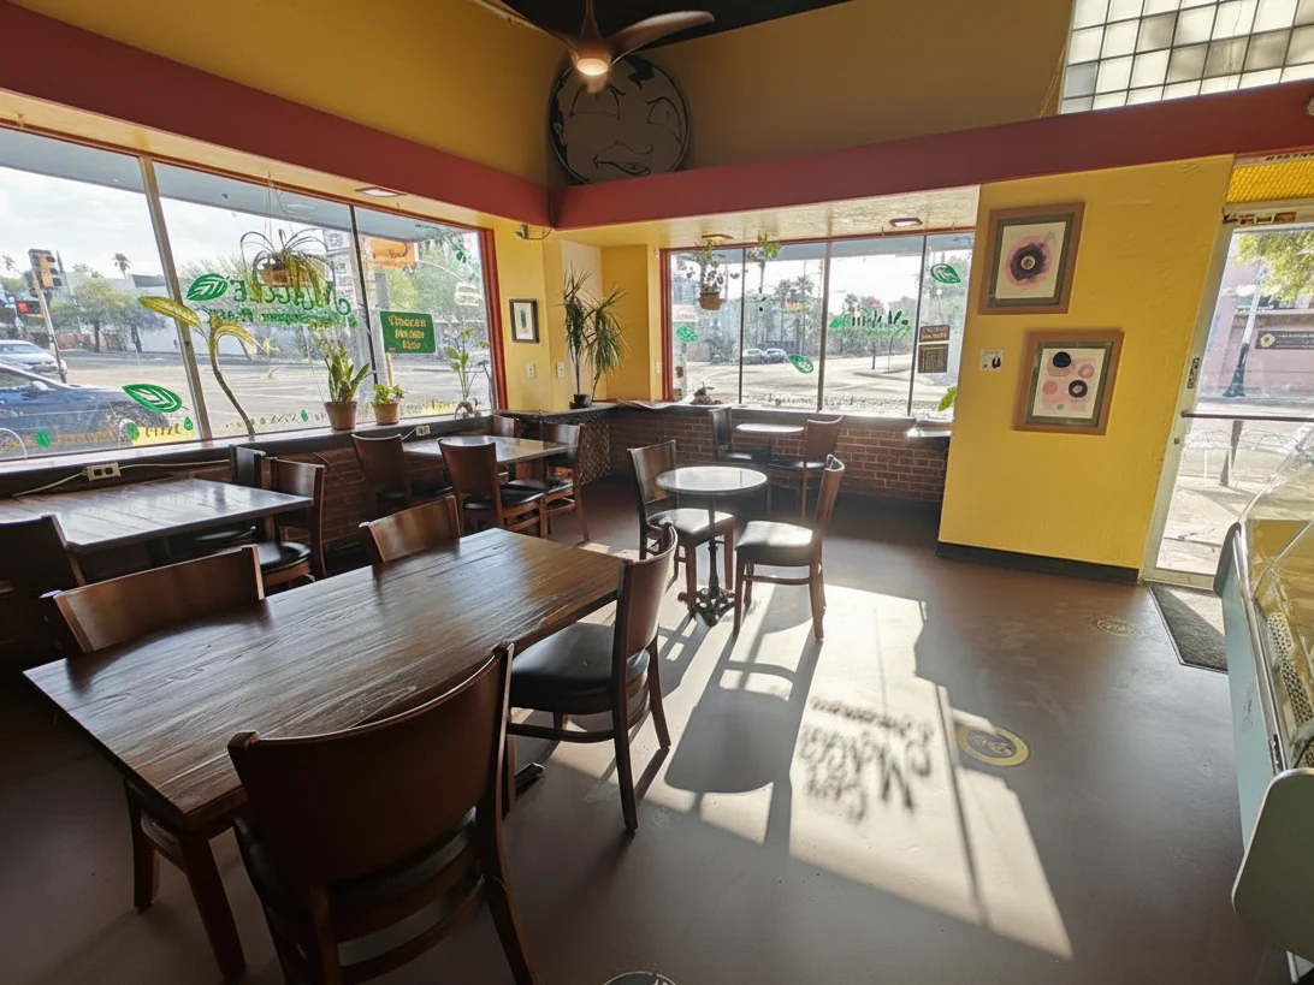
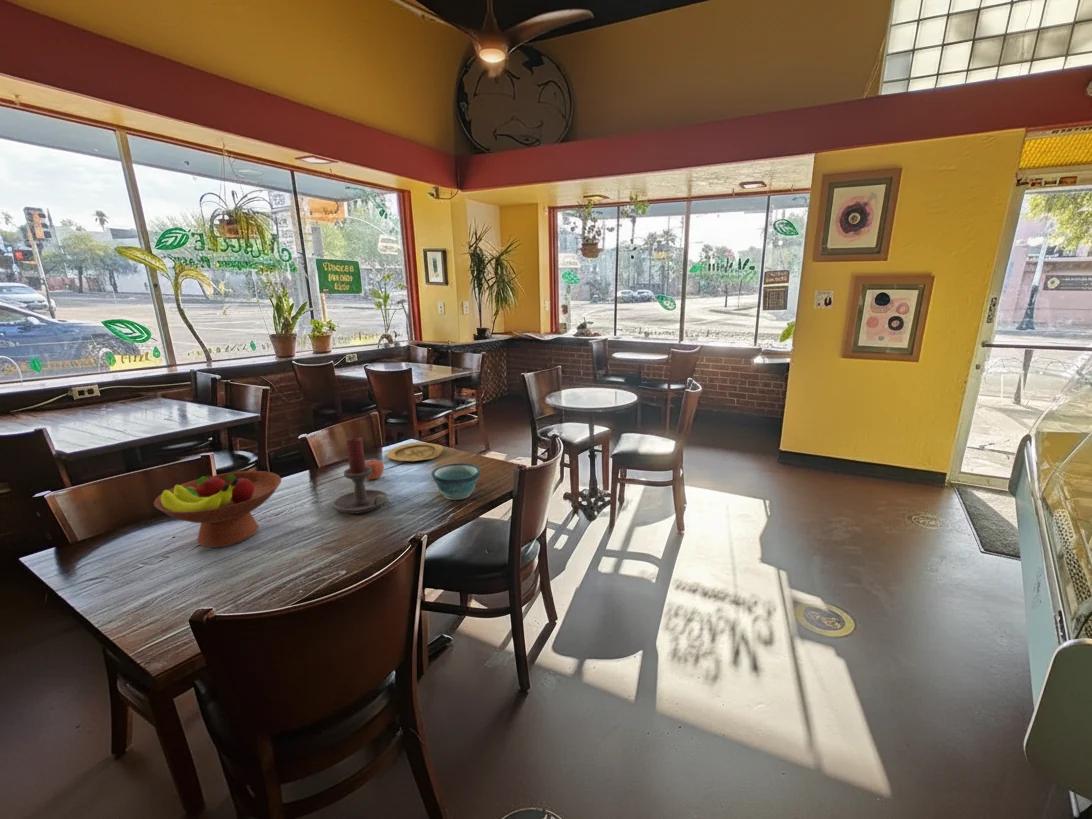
+ plate (415, 452)
+ bowl (456, 482)
+ apple (372, 468)
+ fruit bowl (223, 503)
+ candle holder (363, 472)
